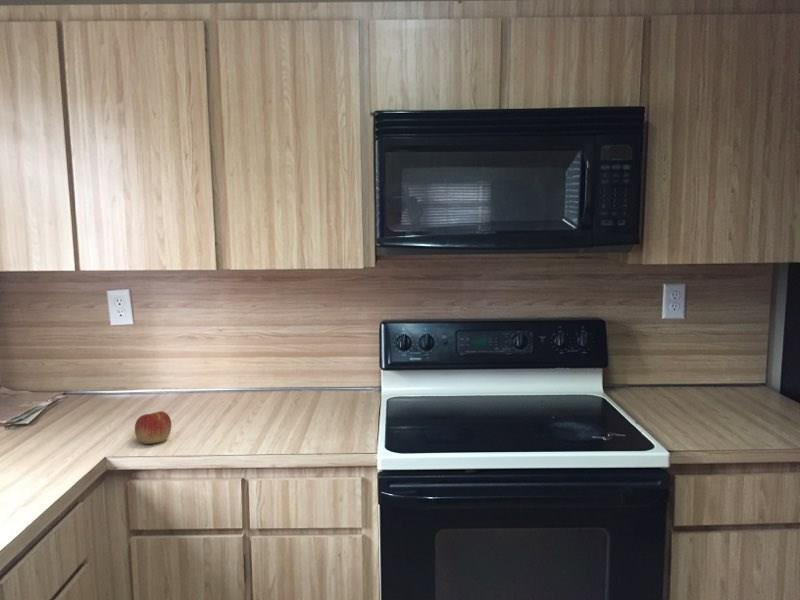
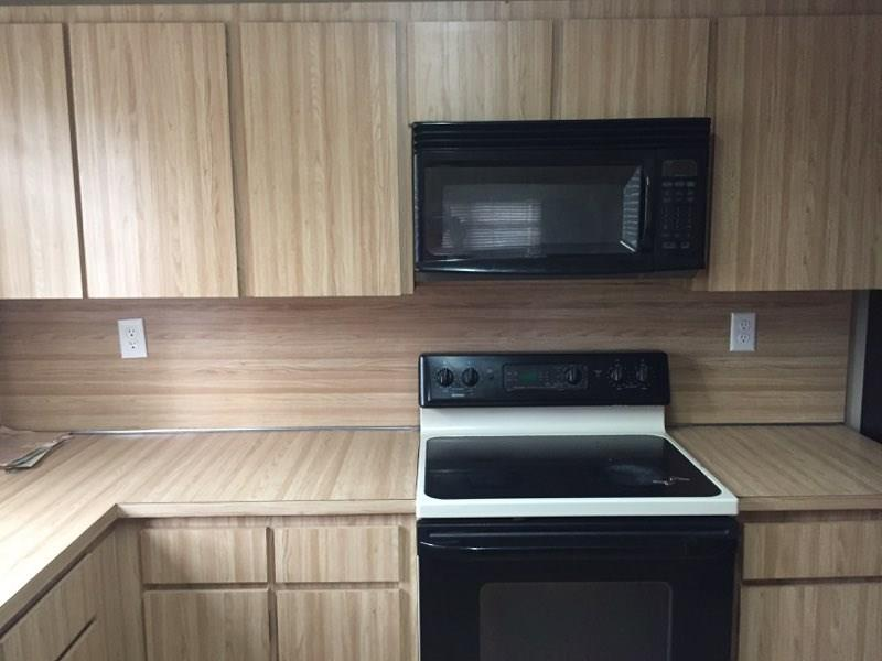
- apple (152, 426)
